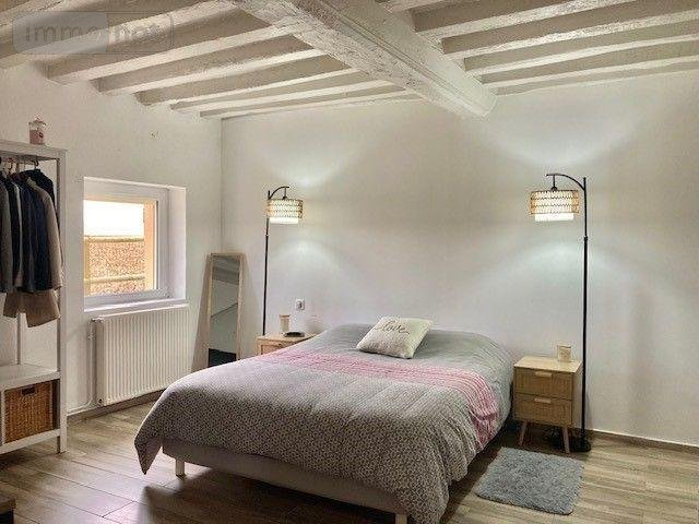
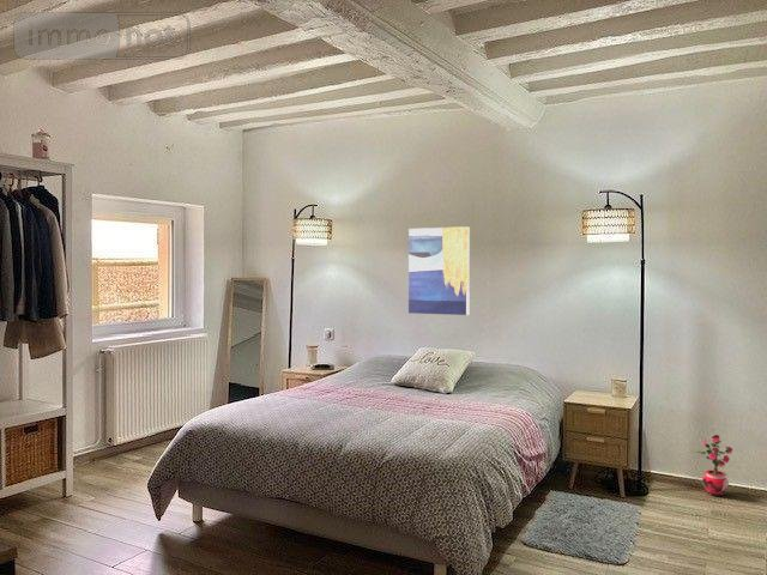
+ wall art (437, 271)
+ potted plant (714, 464)
